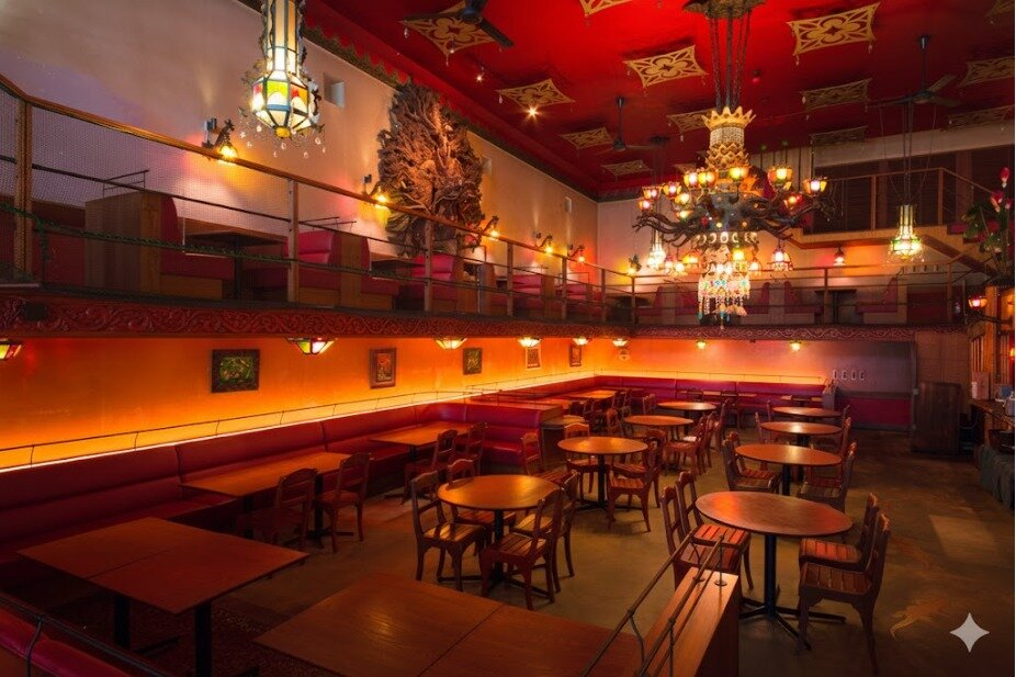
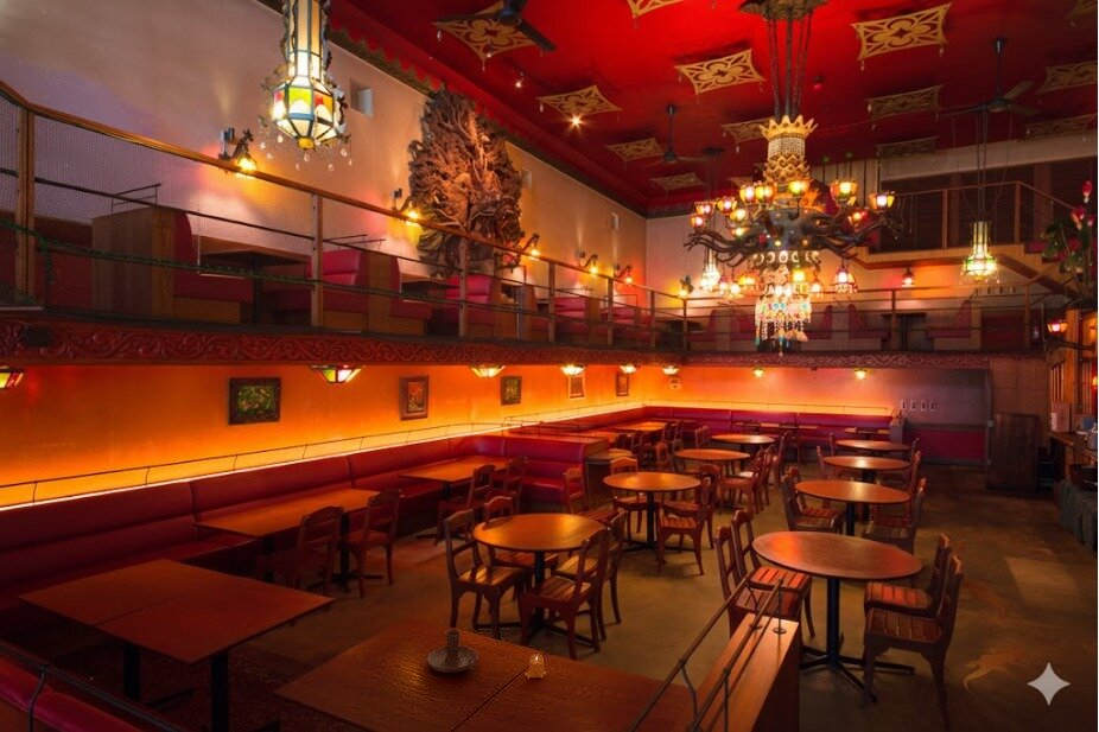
+ candle holder (456, 650)
+ candle (535, 664)
